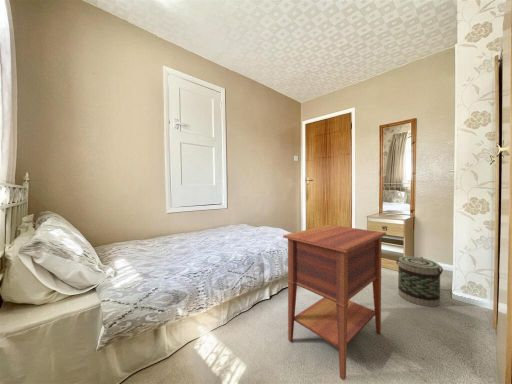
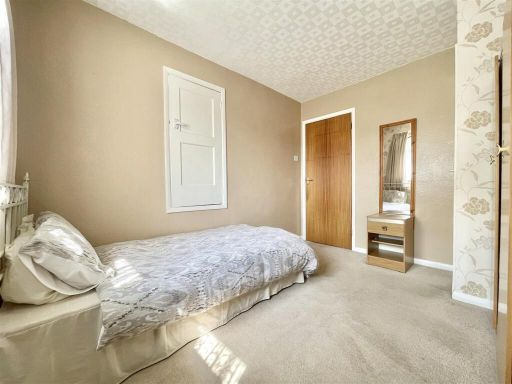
- nightstand (335, 285)
- basket (418, 278)
